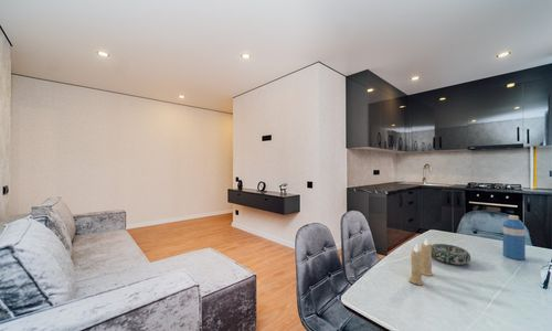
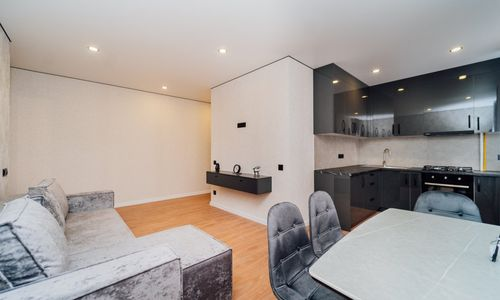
- candle (421, 258)
- decorative bowl (448, 253)
- water bottle (513, 236)
